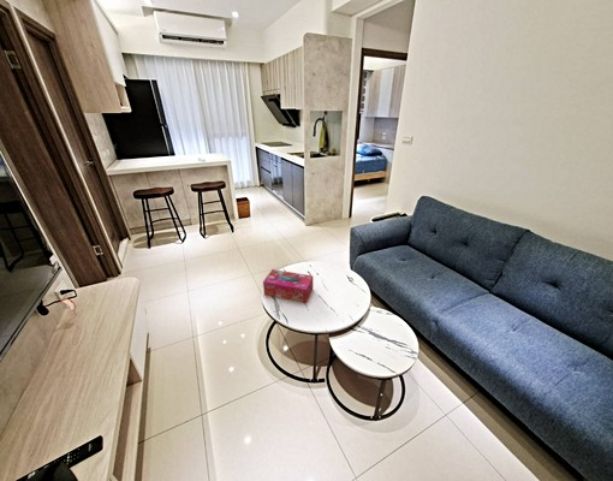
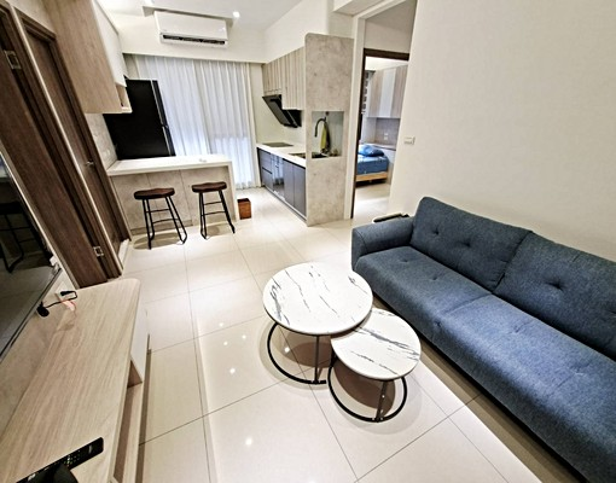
- tissue box (288, 285)
